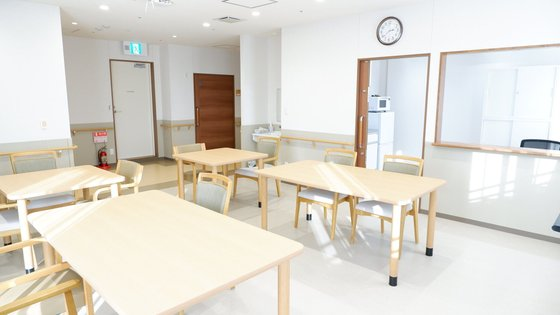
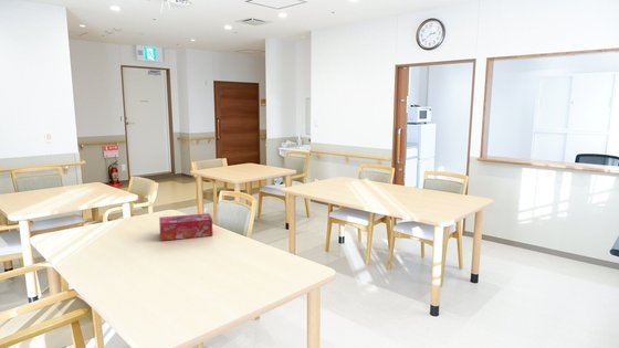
+ tissue box (186, 225)
